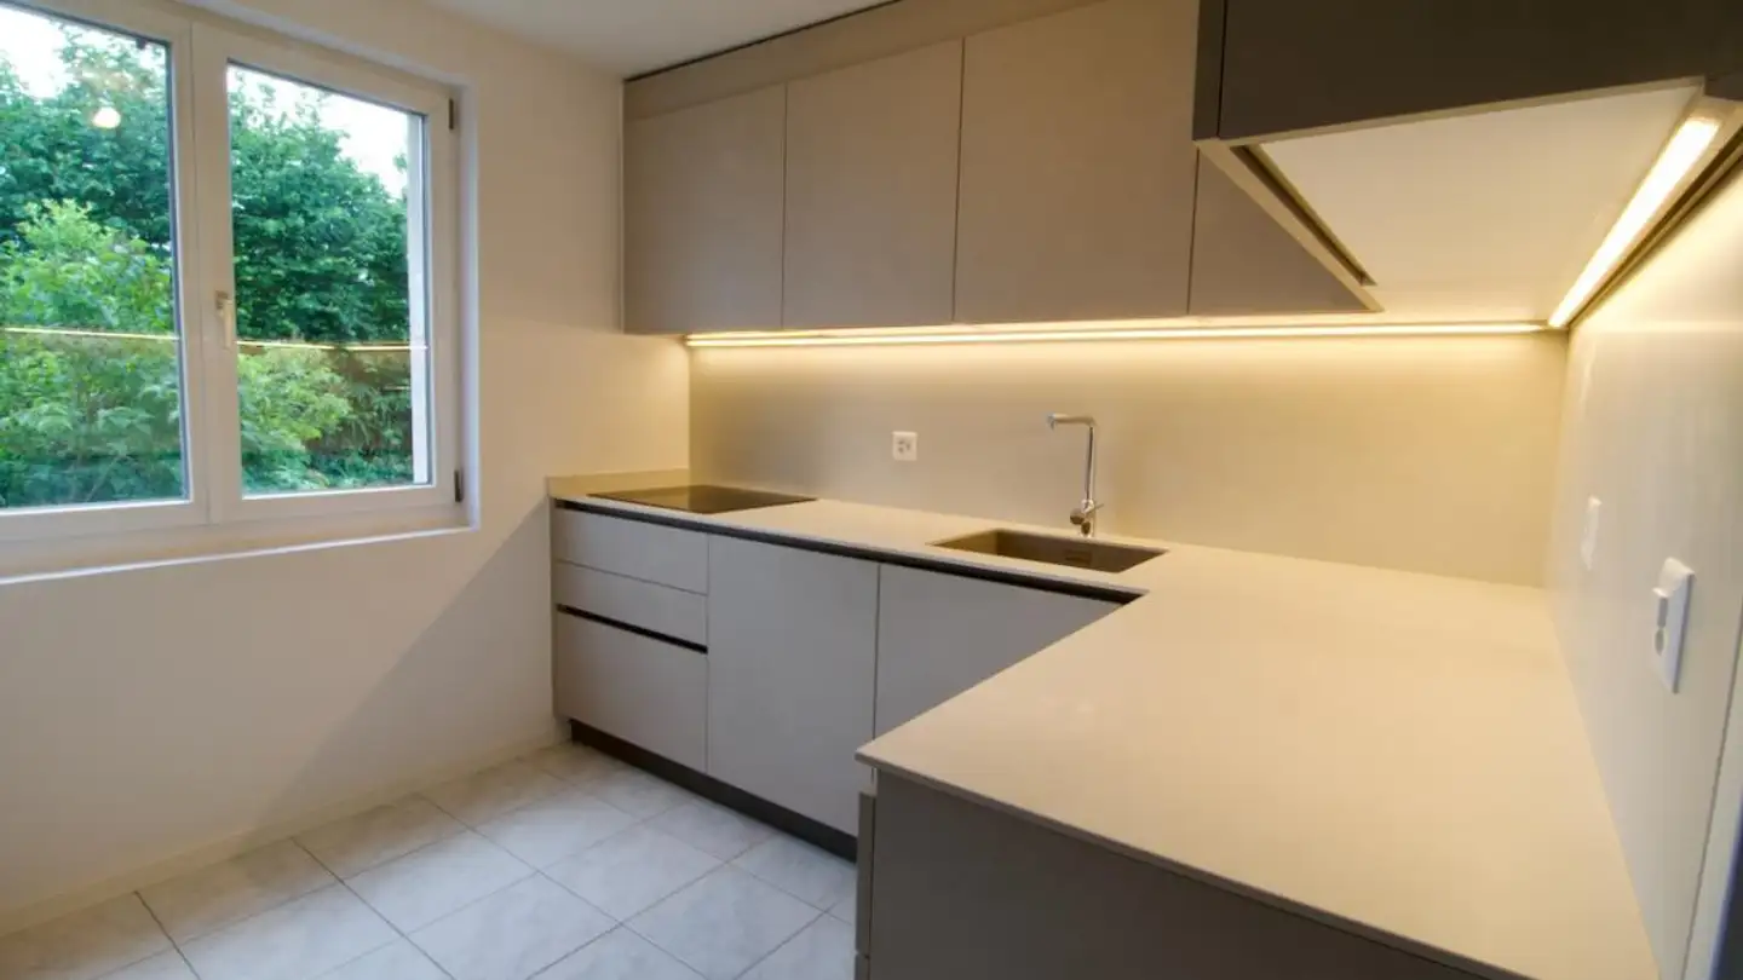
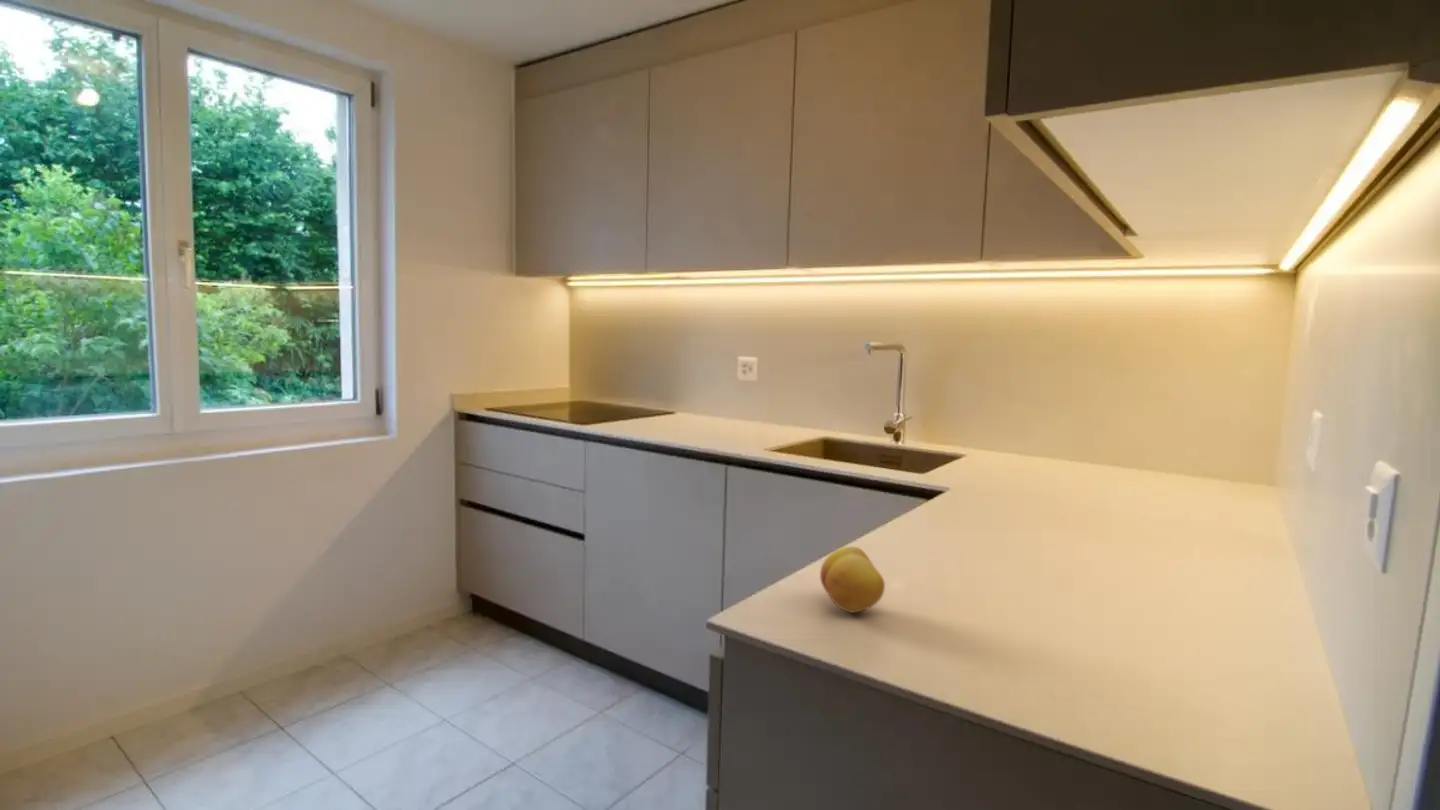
+ fruit (852, 579)
